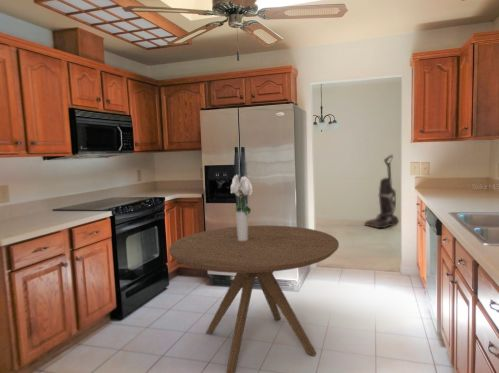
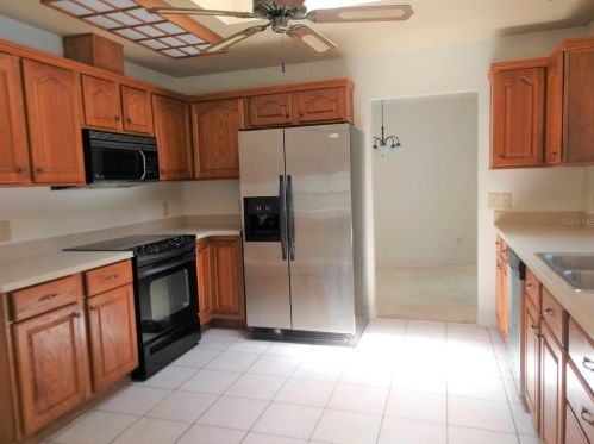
- bouquet (242, 206)
- vacuum cleaner (381, 190)
- dining table (251, 292)
